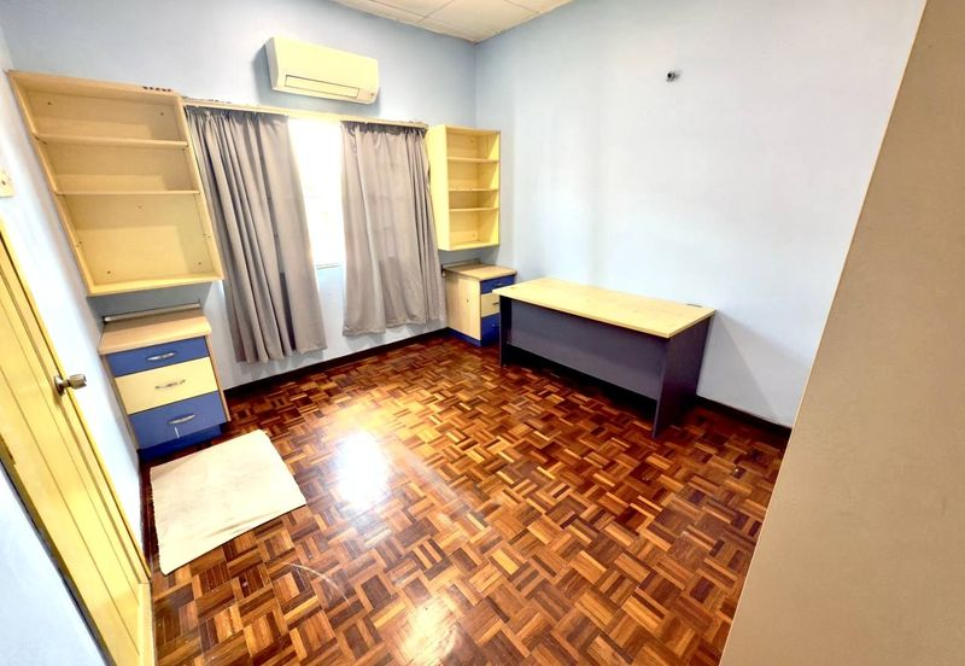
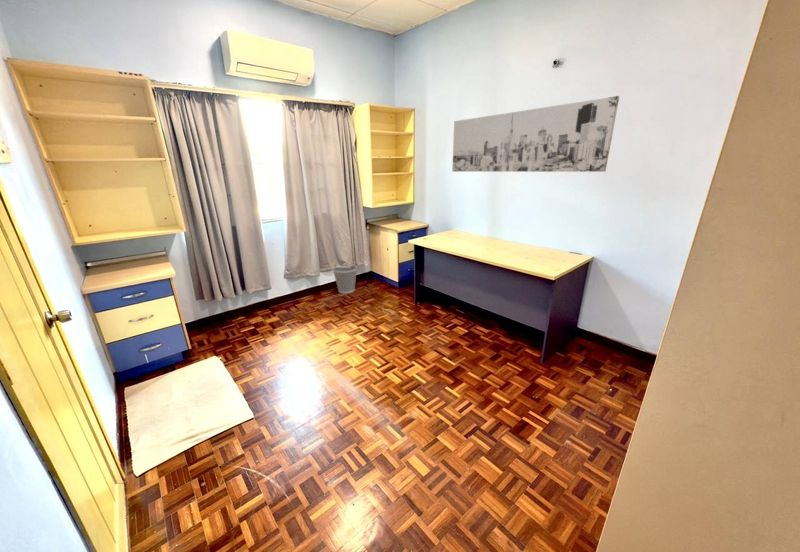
+ wastebasket (345, 279)
+ wall art (517, 142)
